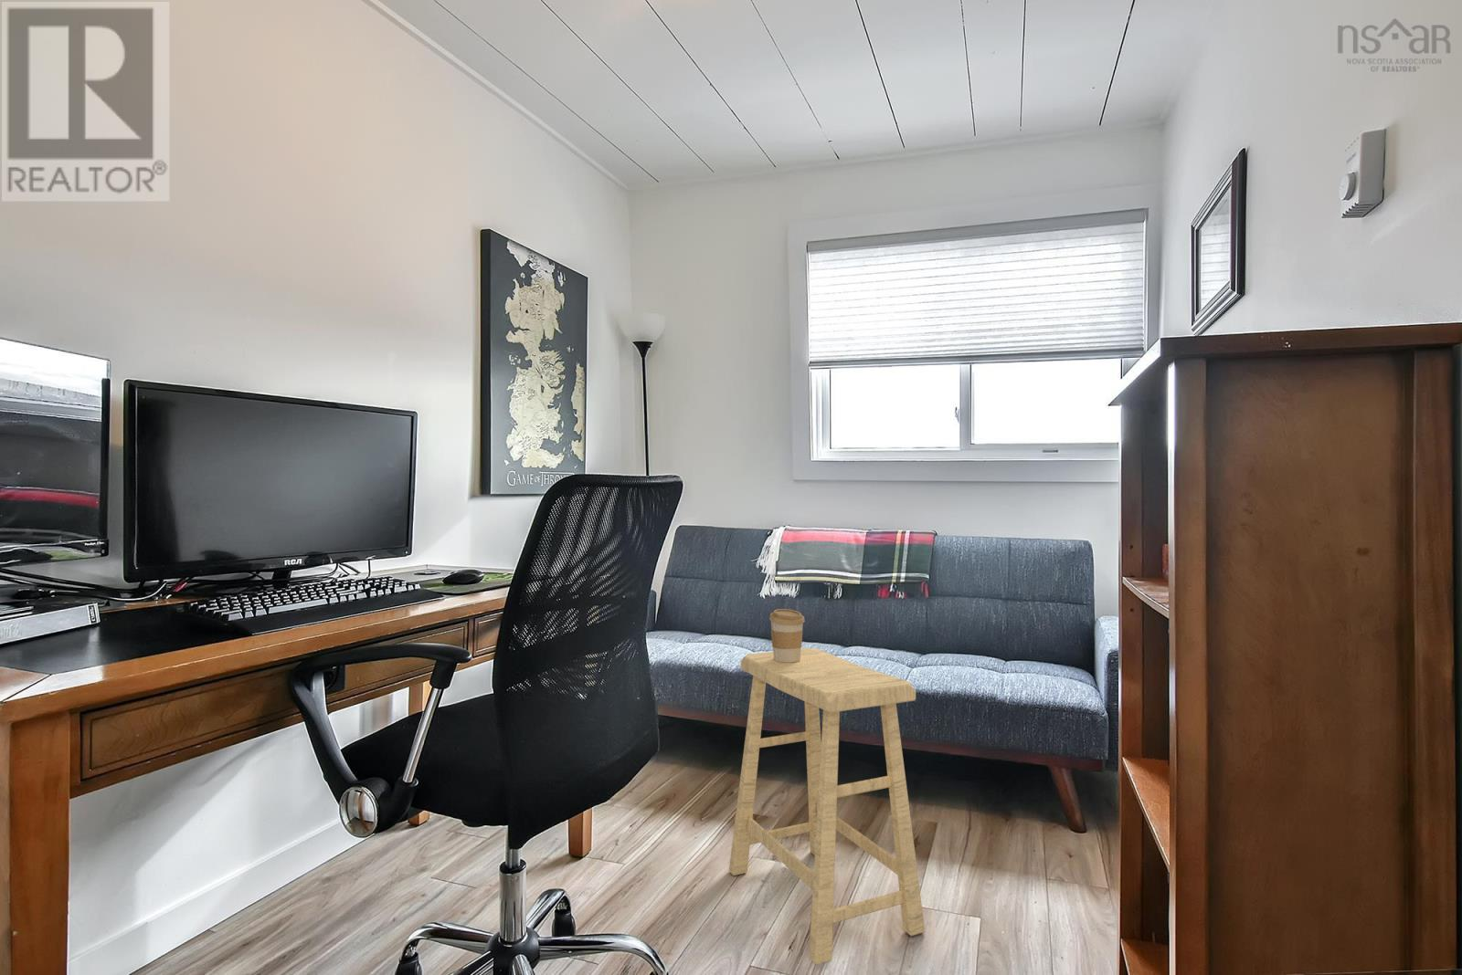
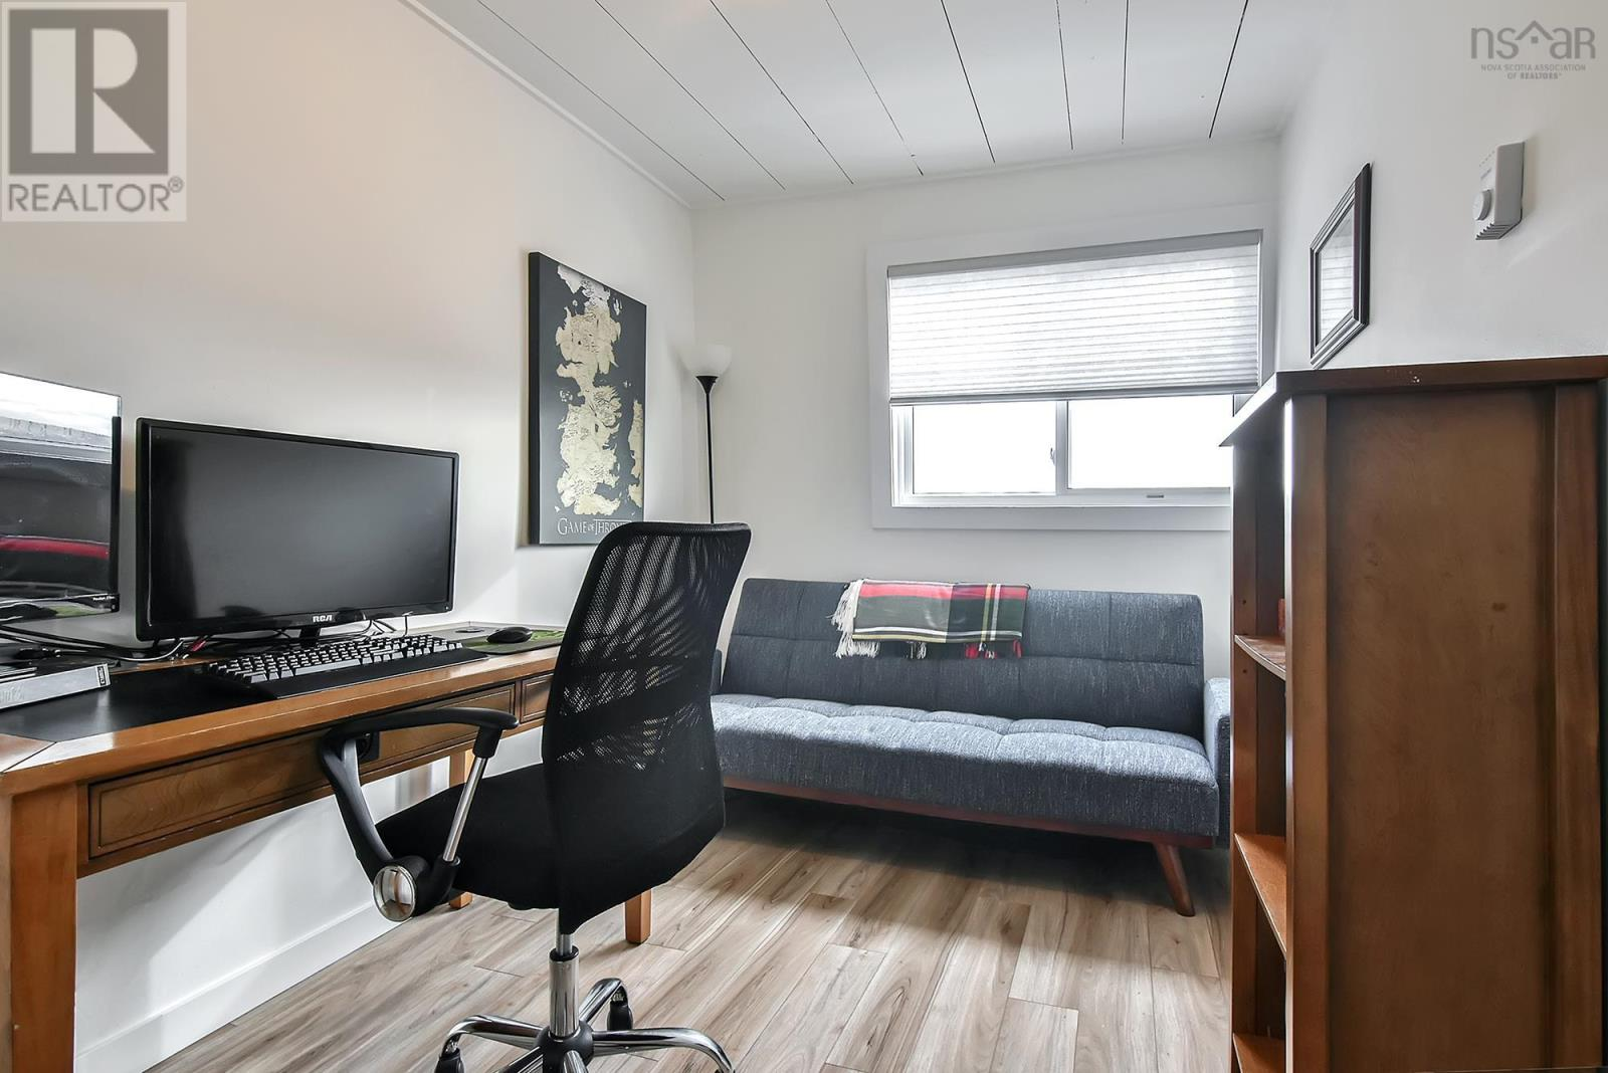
- stool (820, 783)
- coffee cup (787, 634)
